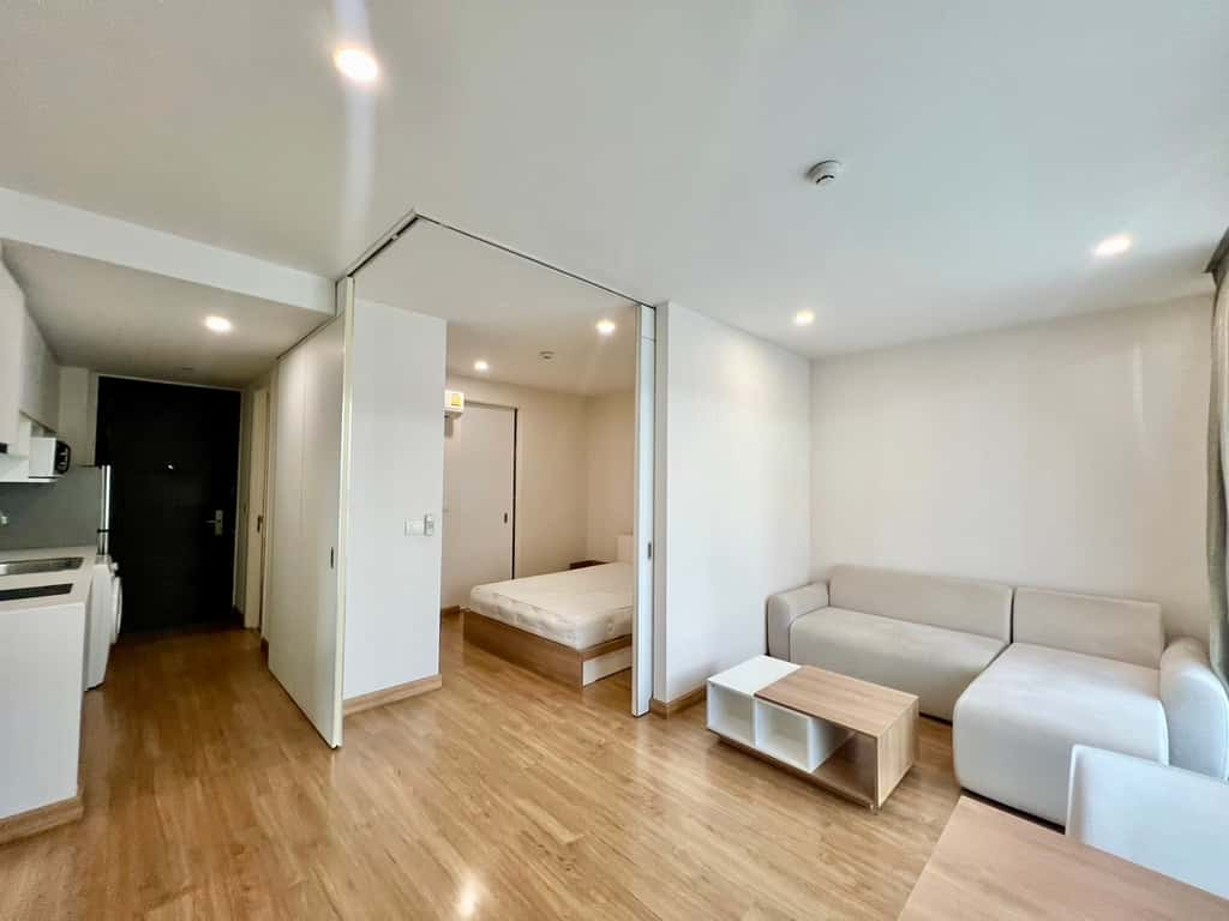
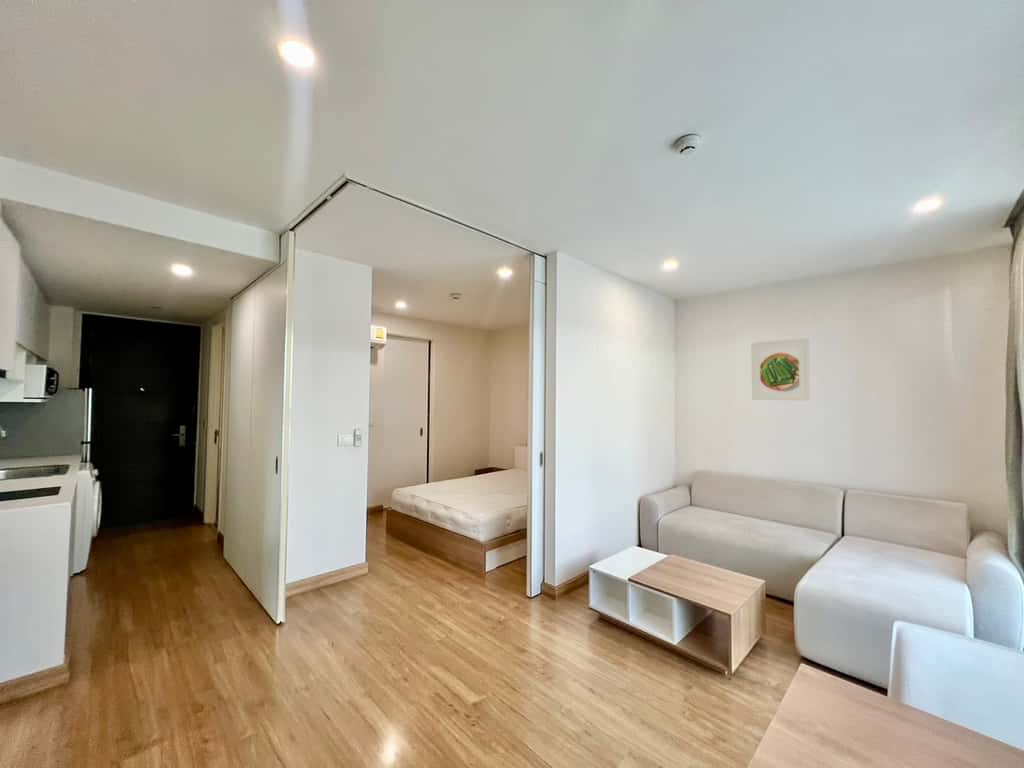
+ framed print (779, 370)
